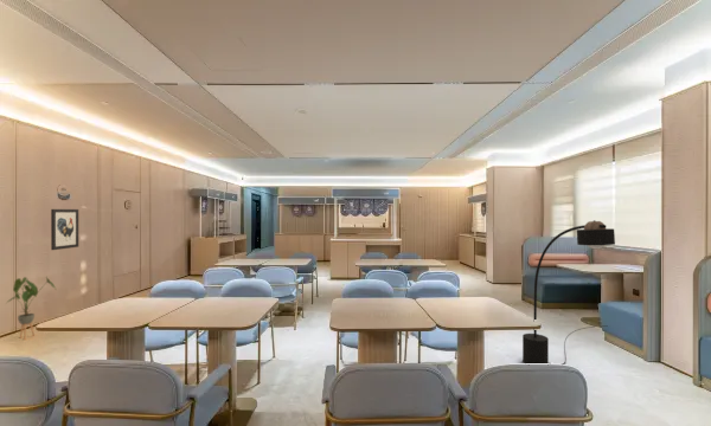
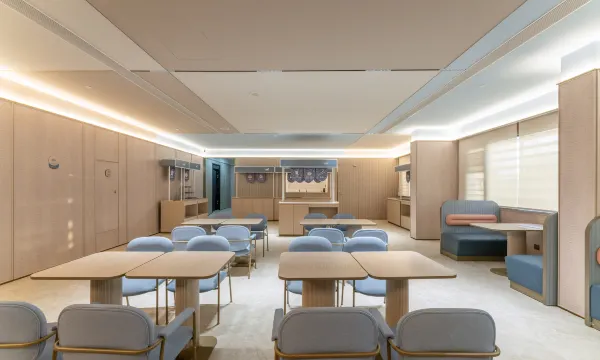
- house plant (27, 306)
- floor lamp (602, 325)
- wall art (65, 228)
